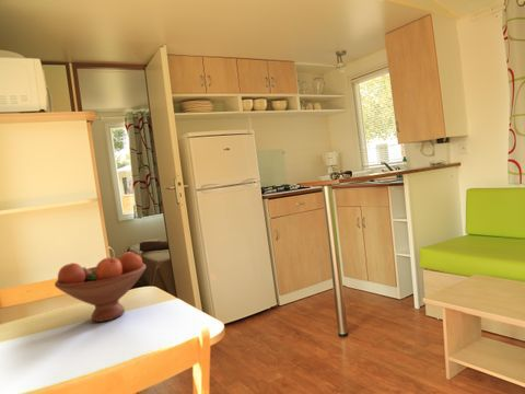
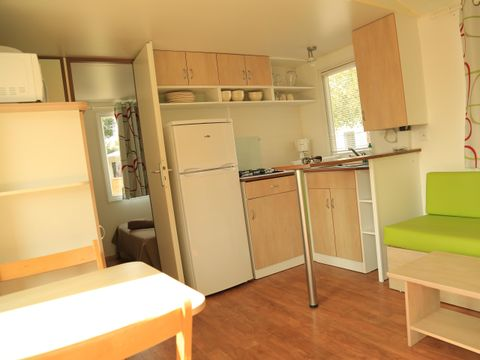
- fruit bowl (104, 286)
